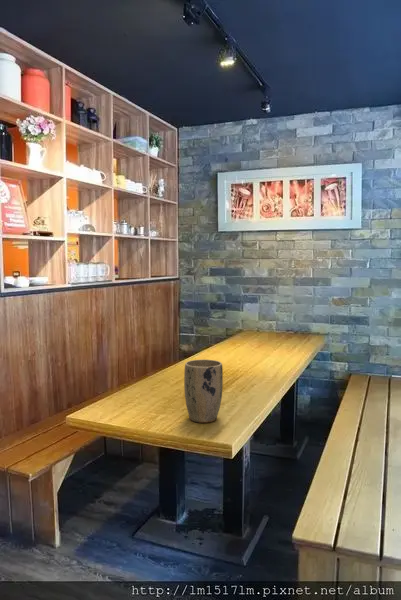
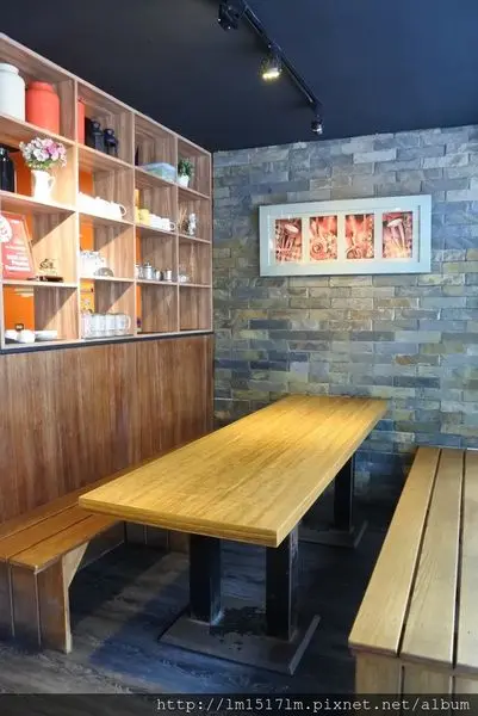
- plant pot (203, 390)
